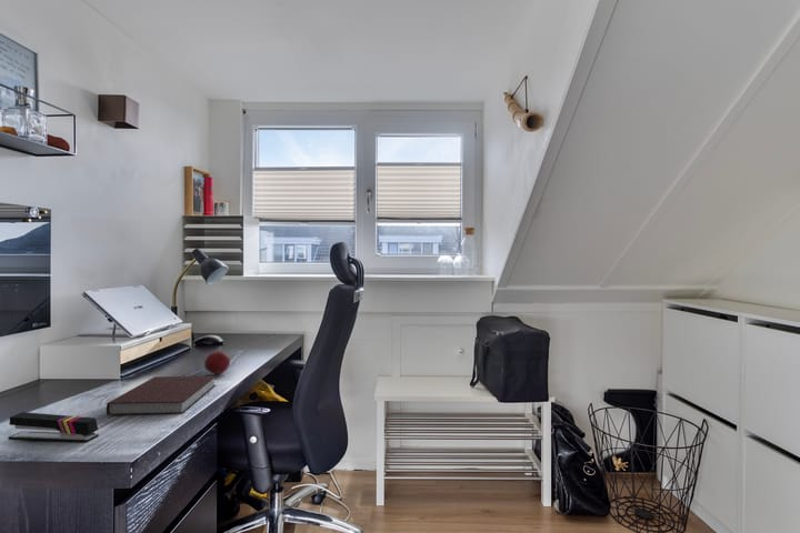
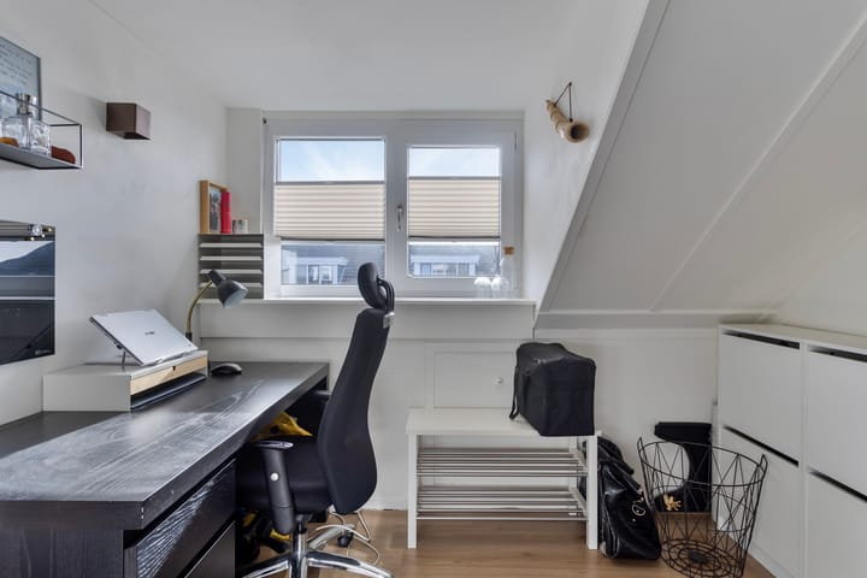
- stapler (53, 426)
- notebook (167, 393)
- apple (217, 362)
